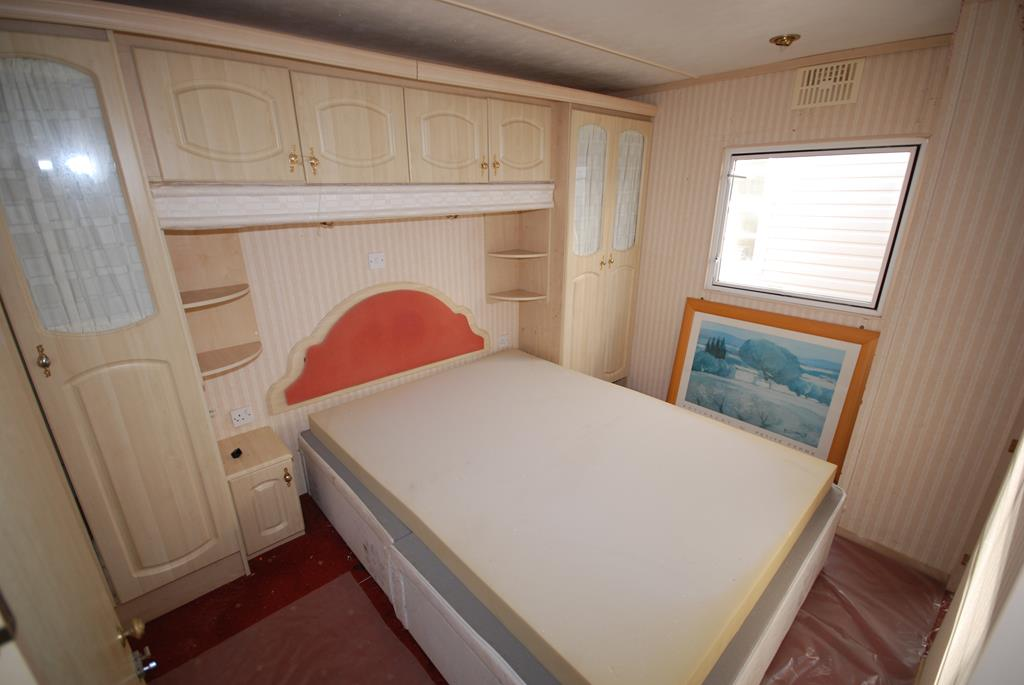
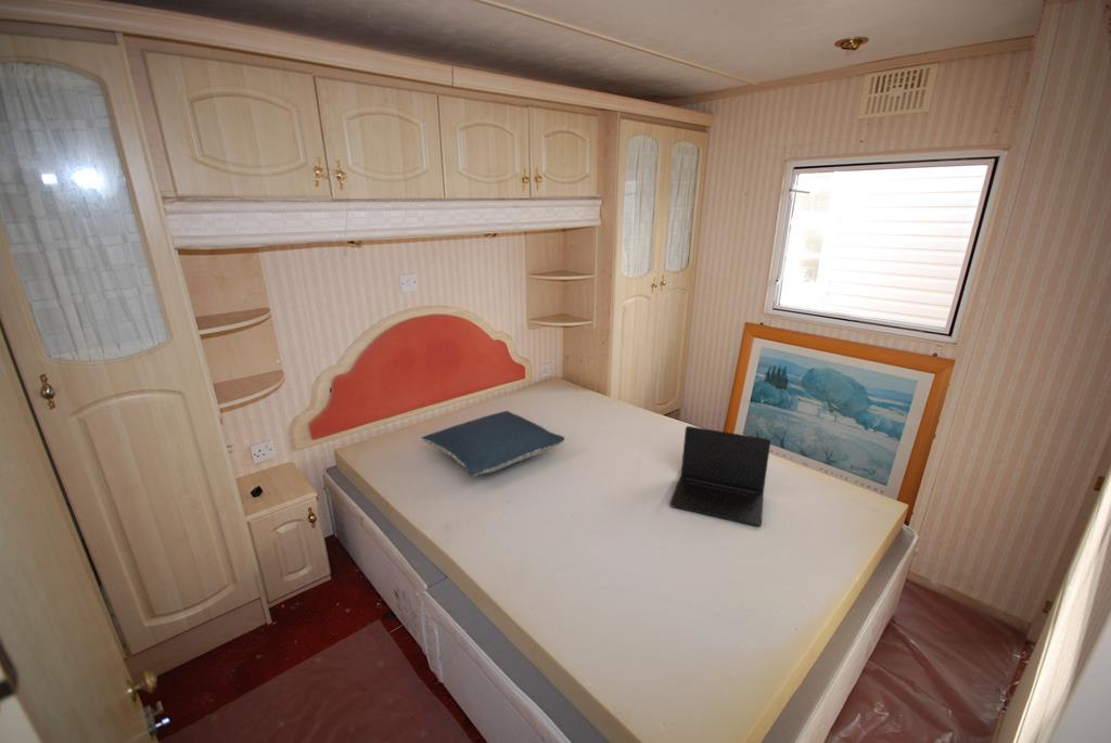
+ laptop (720, 472)
+ pillow (491, 438)
